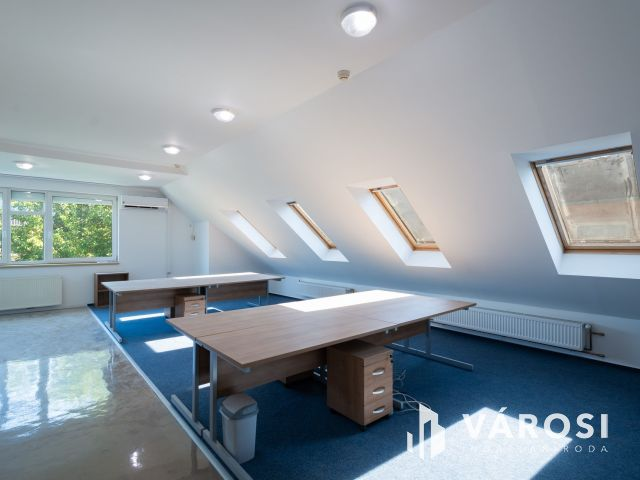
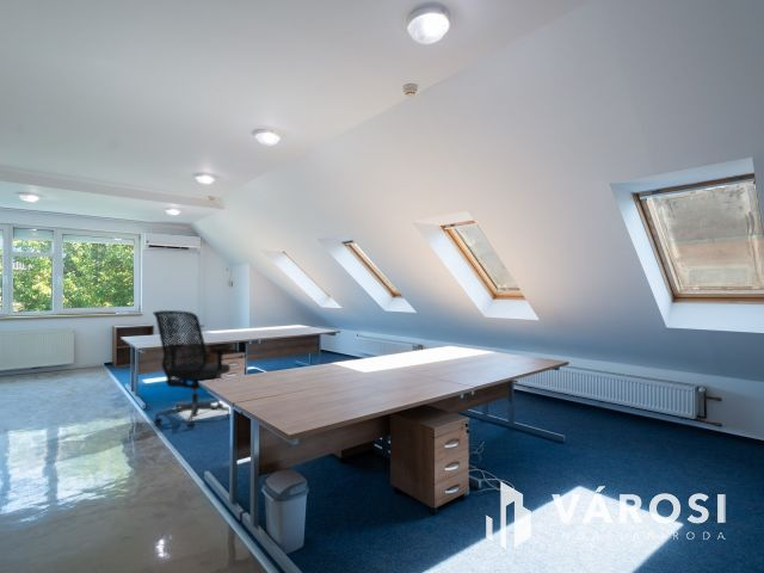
+ office chair (197, 363)
